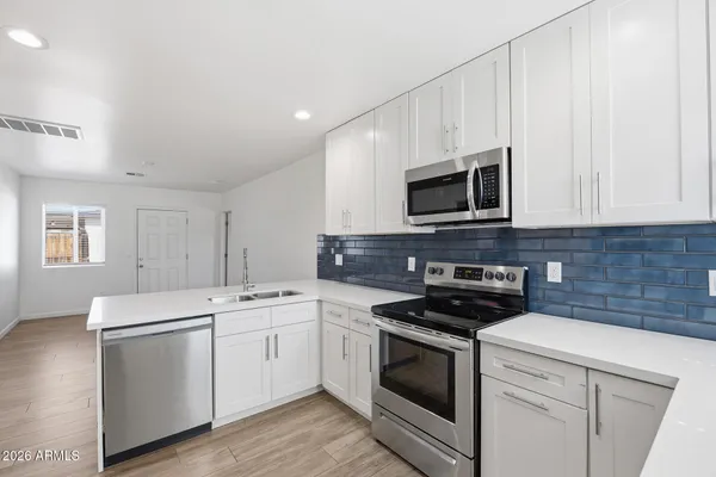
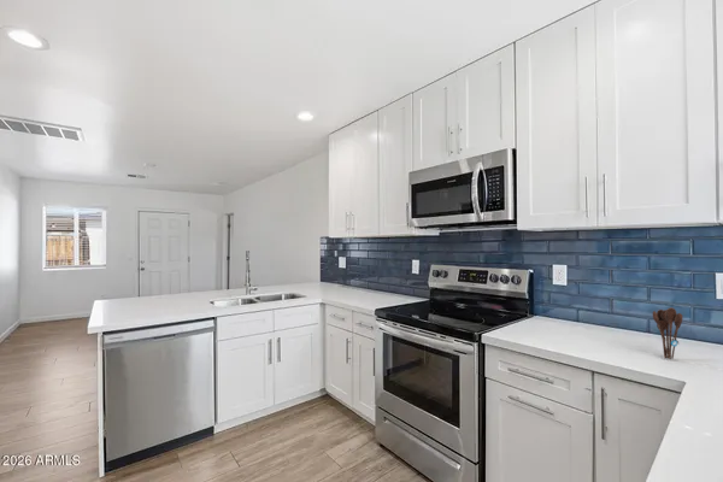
+ utensil holder (668, 331)
